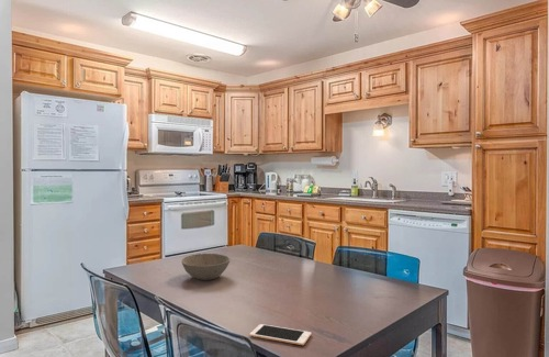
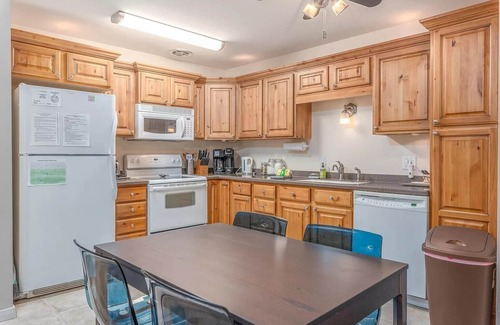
- cell phone (280, 334)
- bowl (205, 267)
